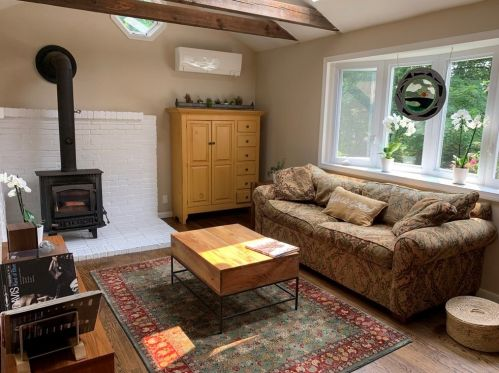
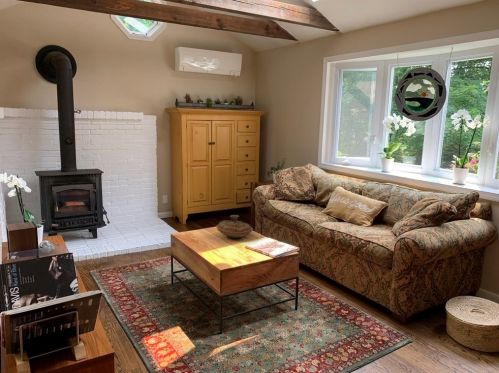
+ decorative bowl (234, 226)
